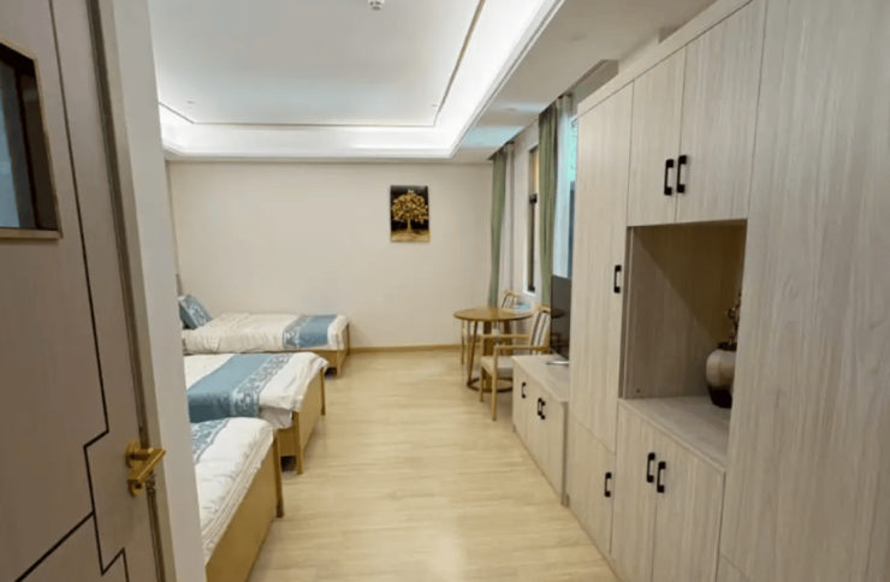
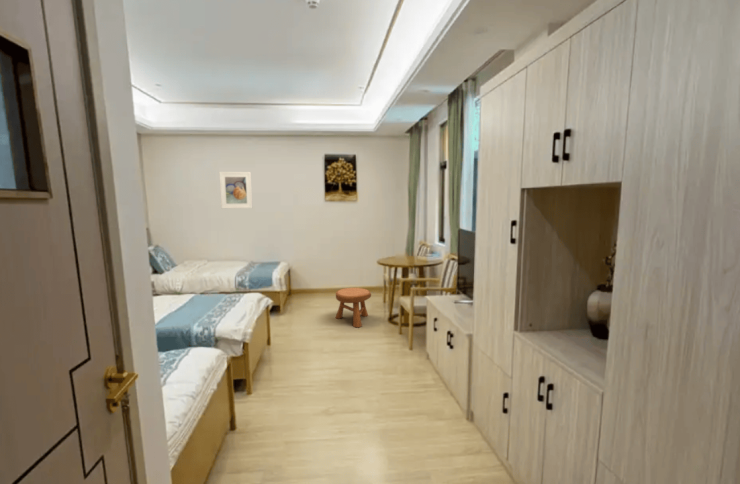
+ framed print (236, 190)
+ stool (354, 306)
